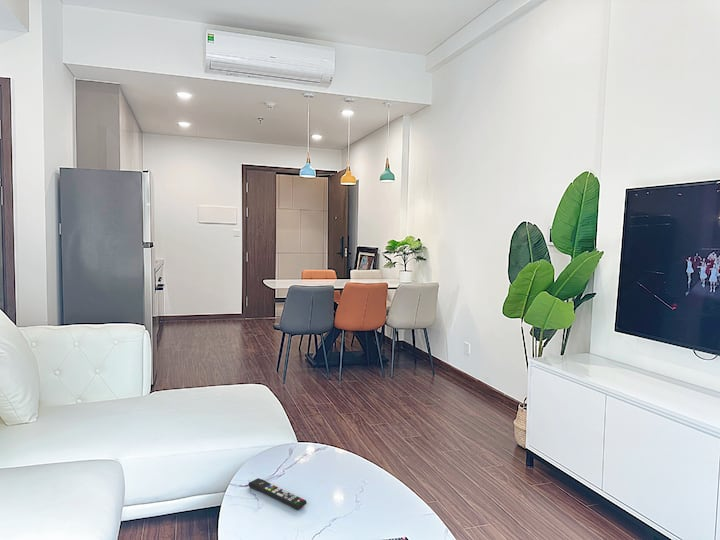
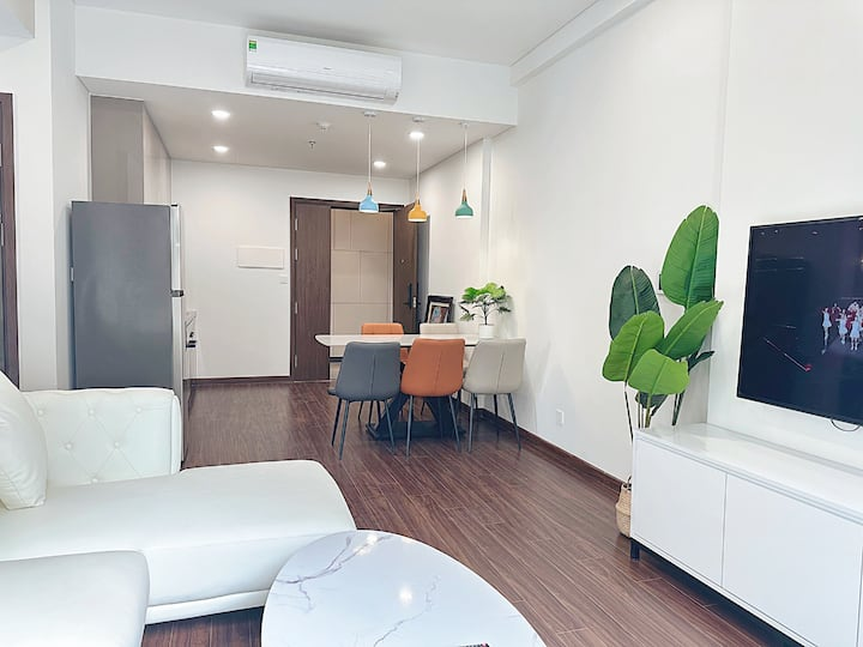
- remote control (276, 493)
